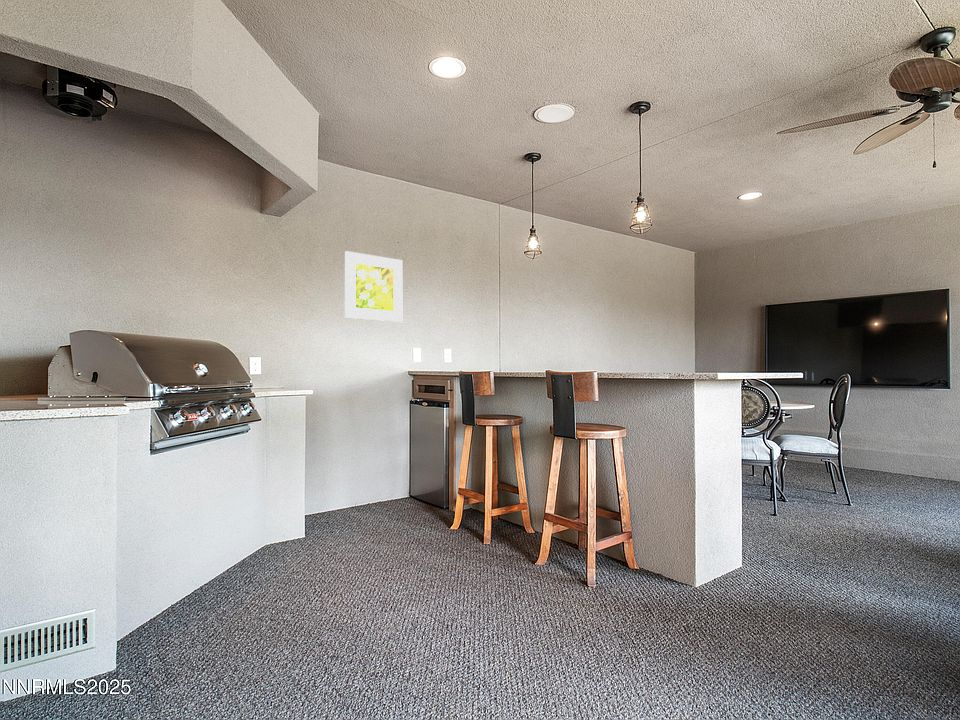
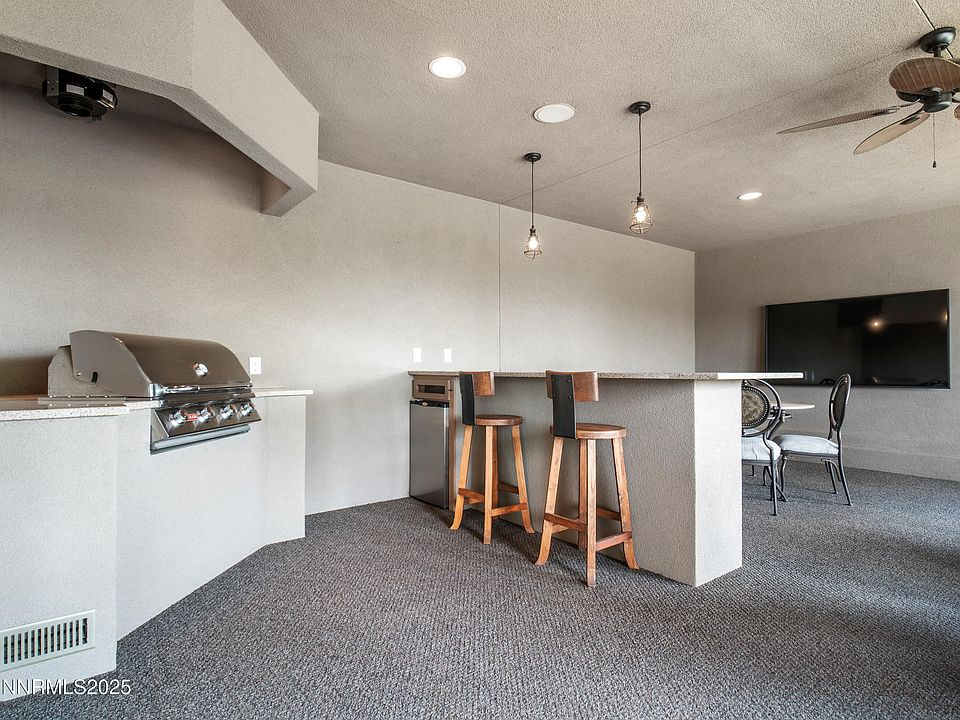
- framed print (374, 287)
